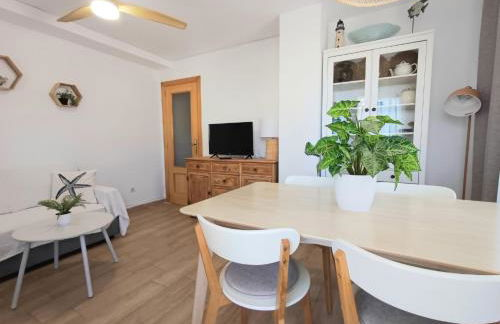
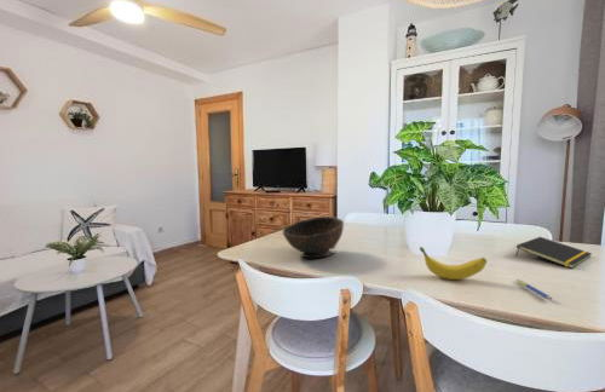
+ bowl (315, 237)
+ banana (451, 265)
+ pen (531, 288)
+ notepad (553, 250)
